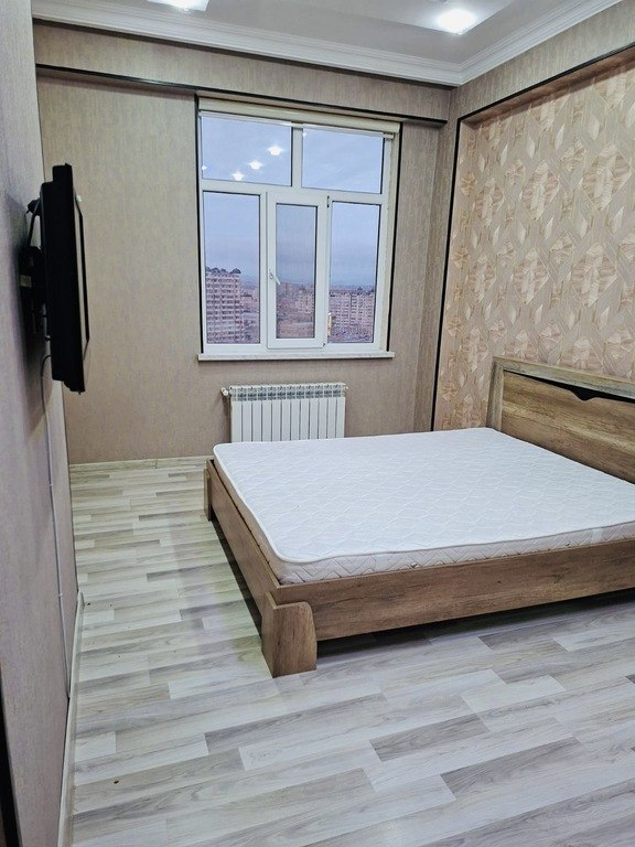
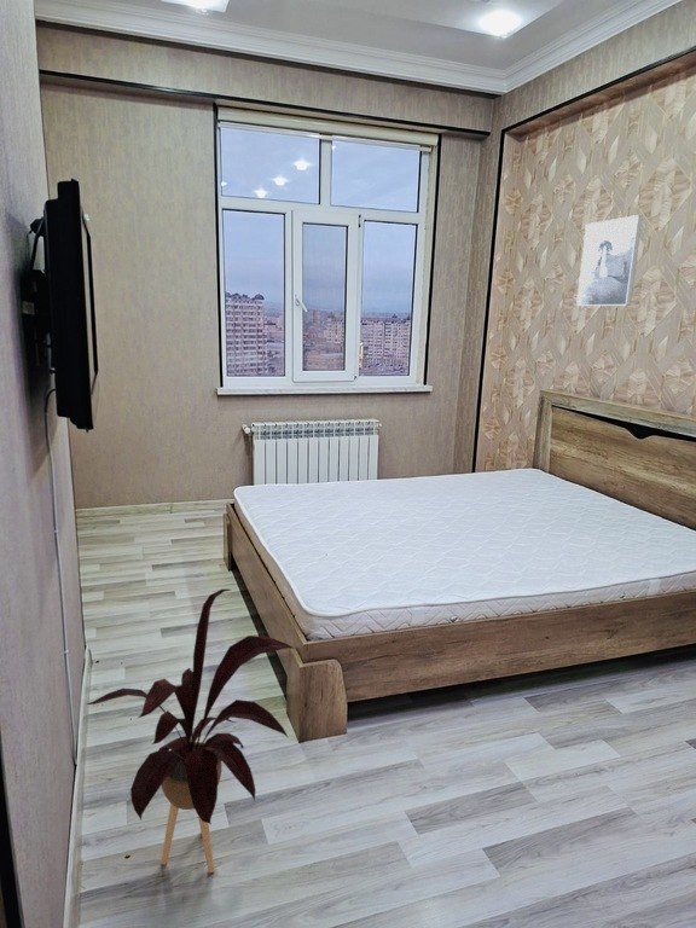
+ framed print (607, 263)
+ house plant (201, 742)
